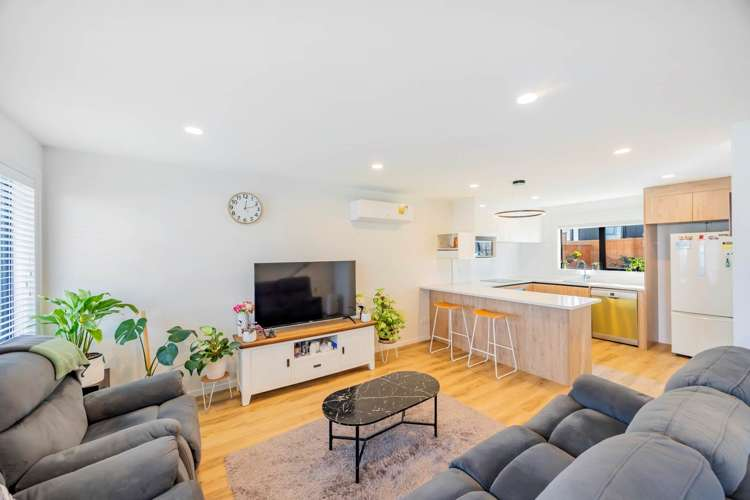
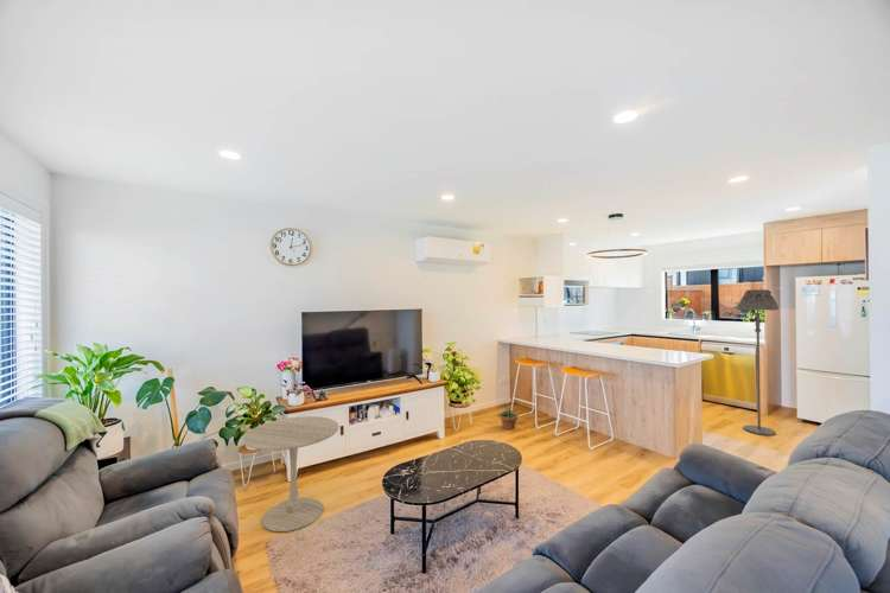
+ potted plant (509, 415)
+ floor lamp (757, 359)
+ side table (293, 472)
